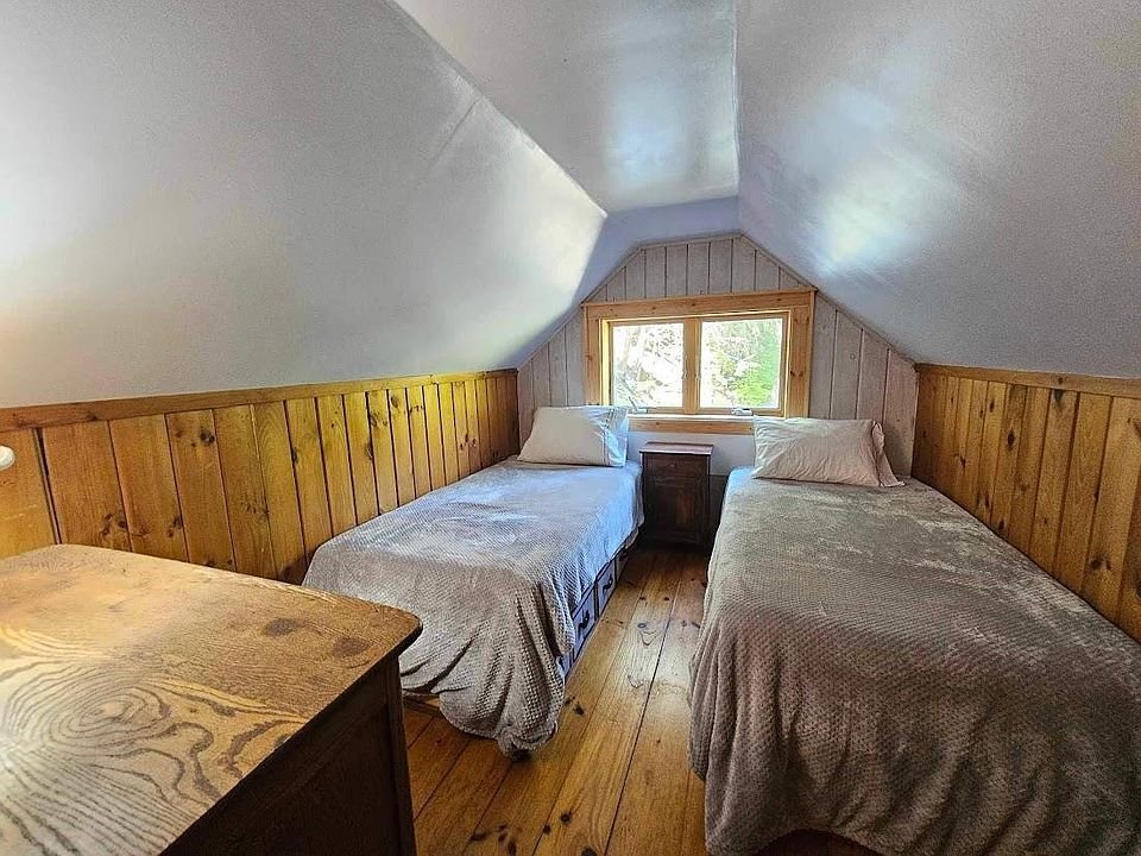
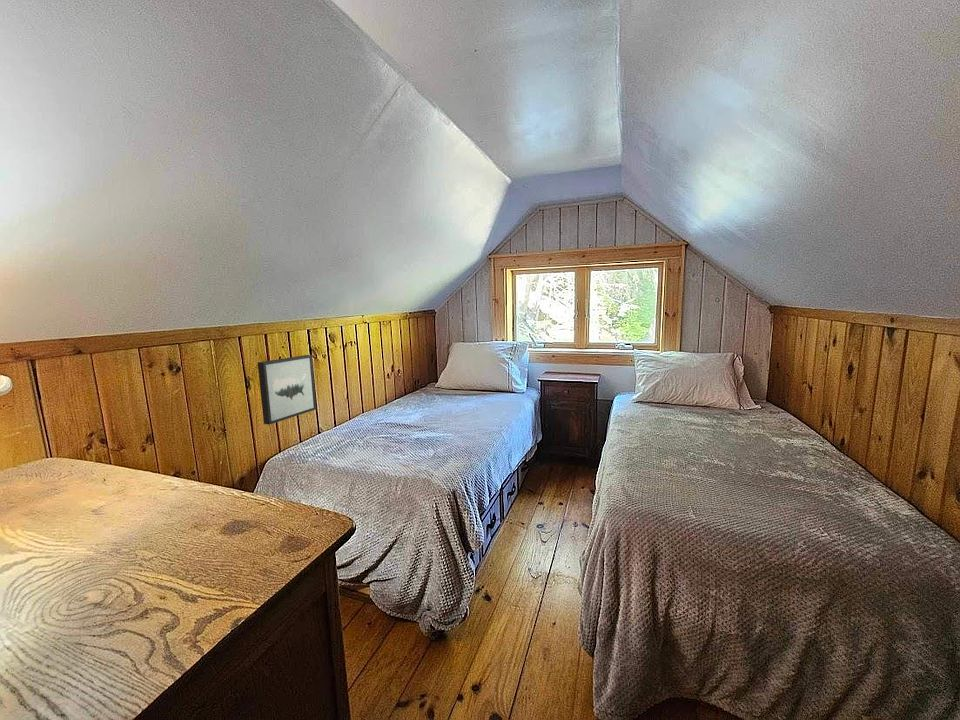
+ wall art (289, 387)
